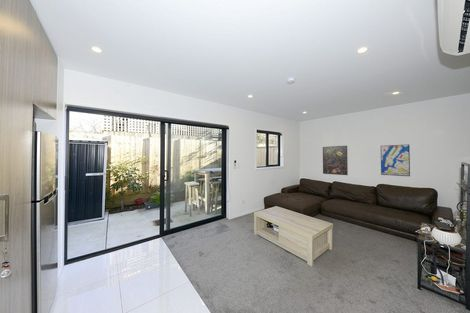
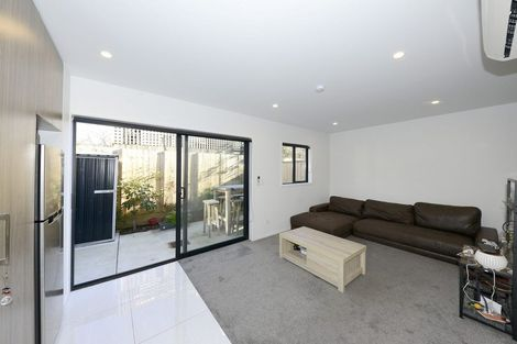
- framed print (334, 160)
- wall art (394, 160)
